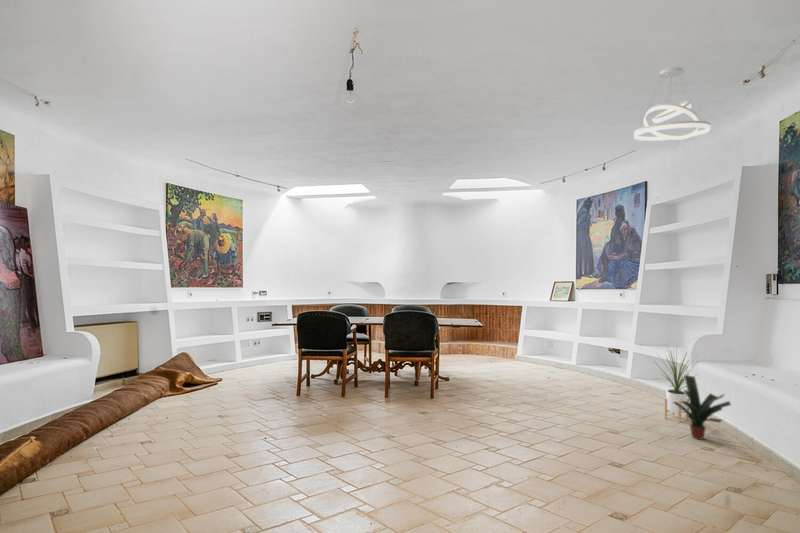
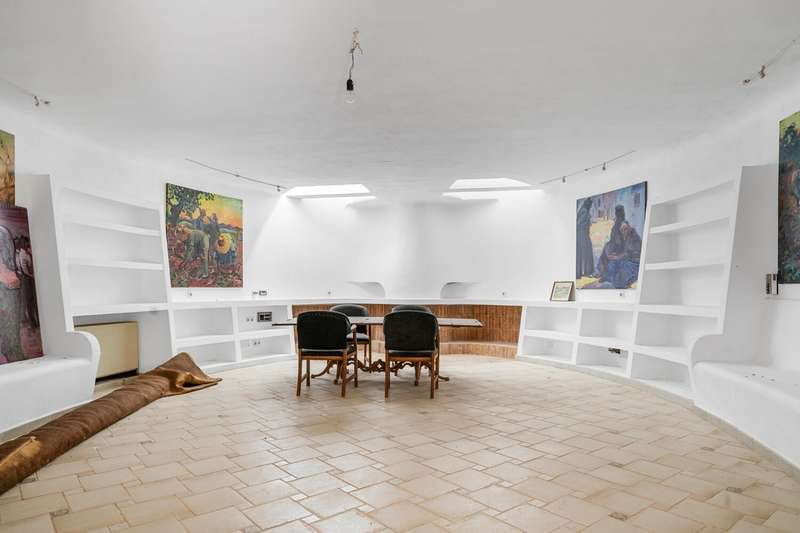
- potted plant (698, 410)
- house plant (677, 383)
- pendant light (671, 104)
